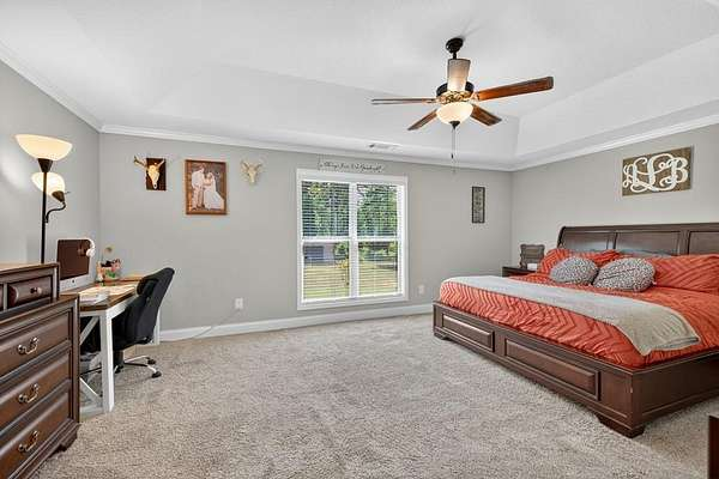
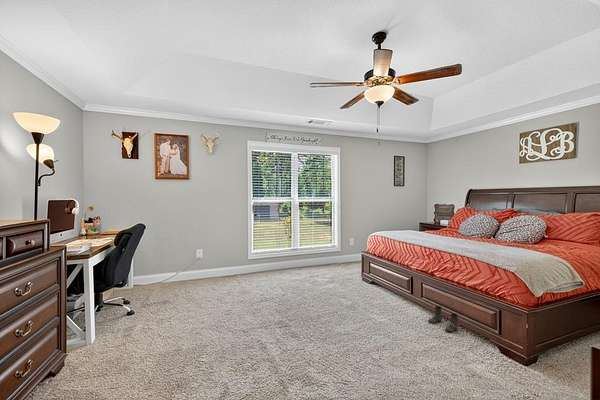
+ boots (441, 318)
